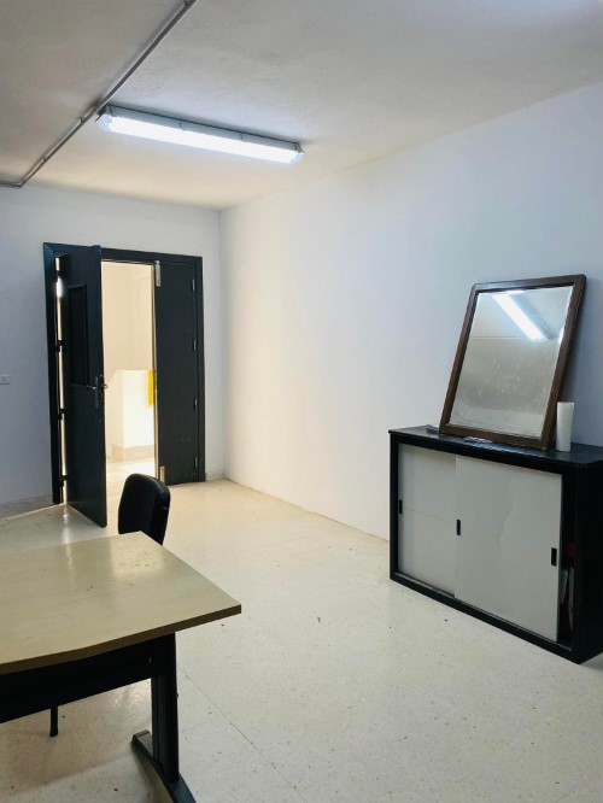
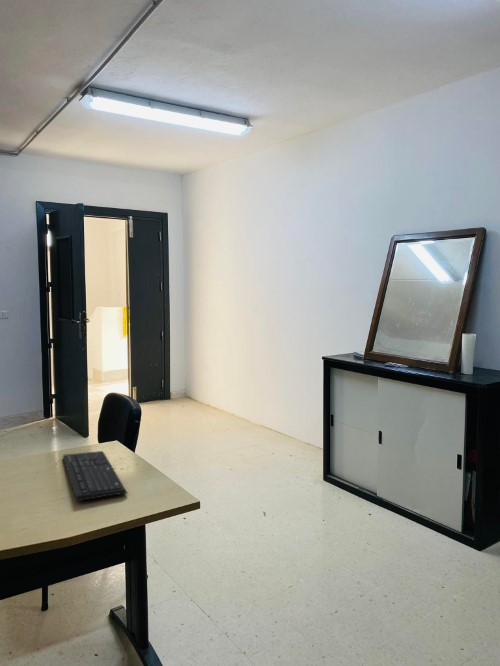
+ keyboard (92, 472)
